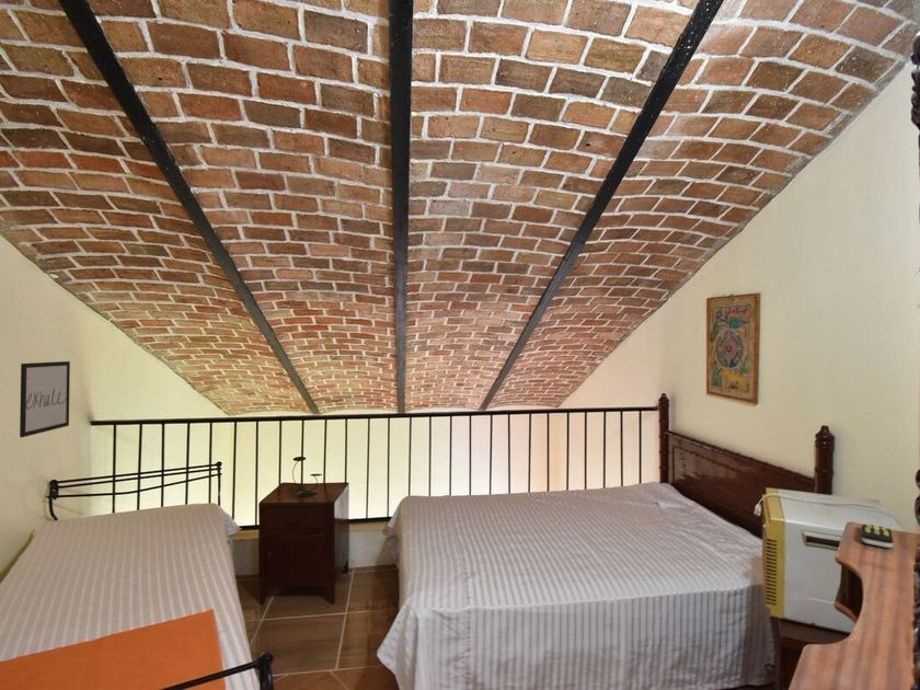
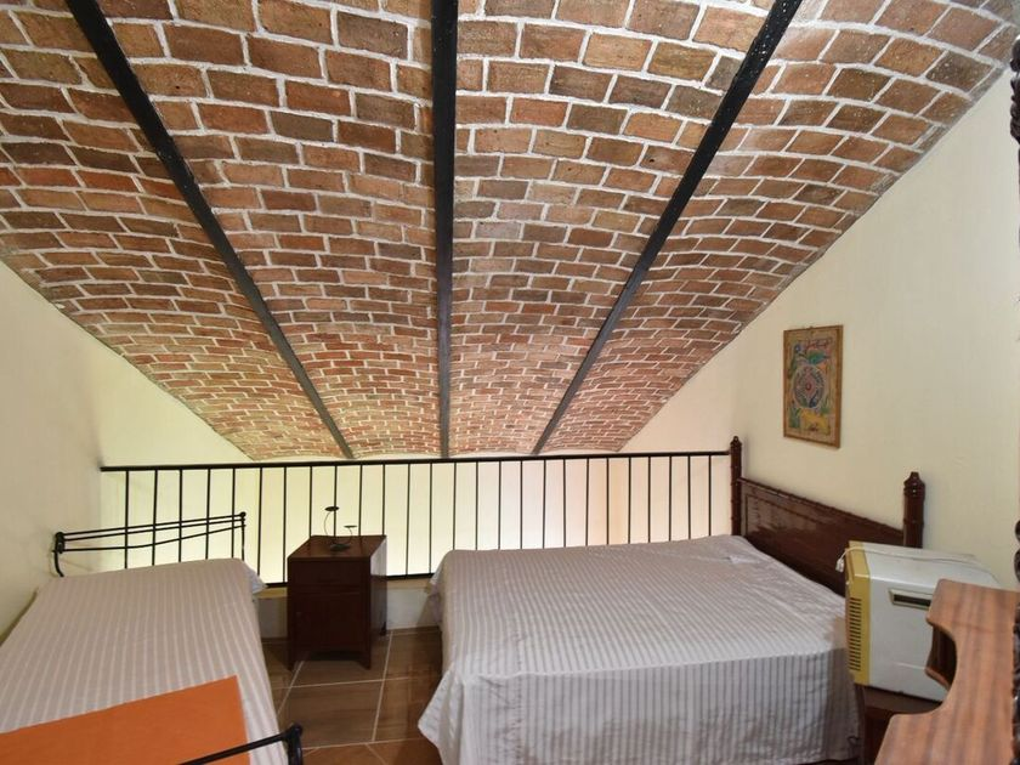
- remote control (876, 534)
- wall art (46, 396)
